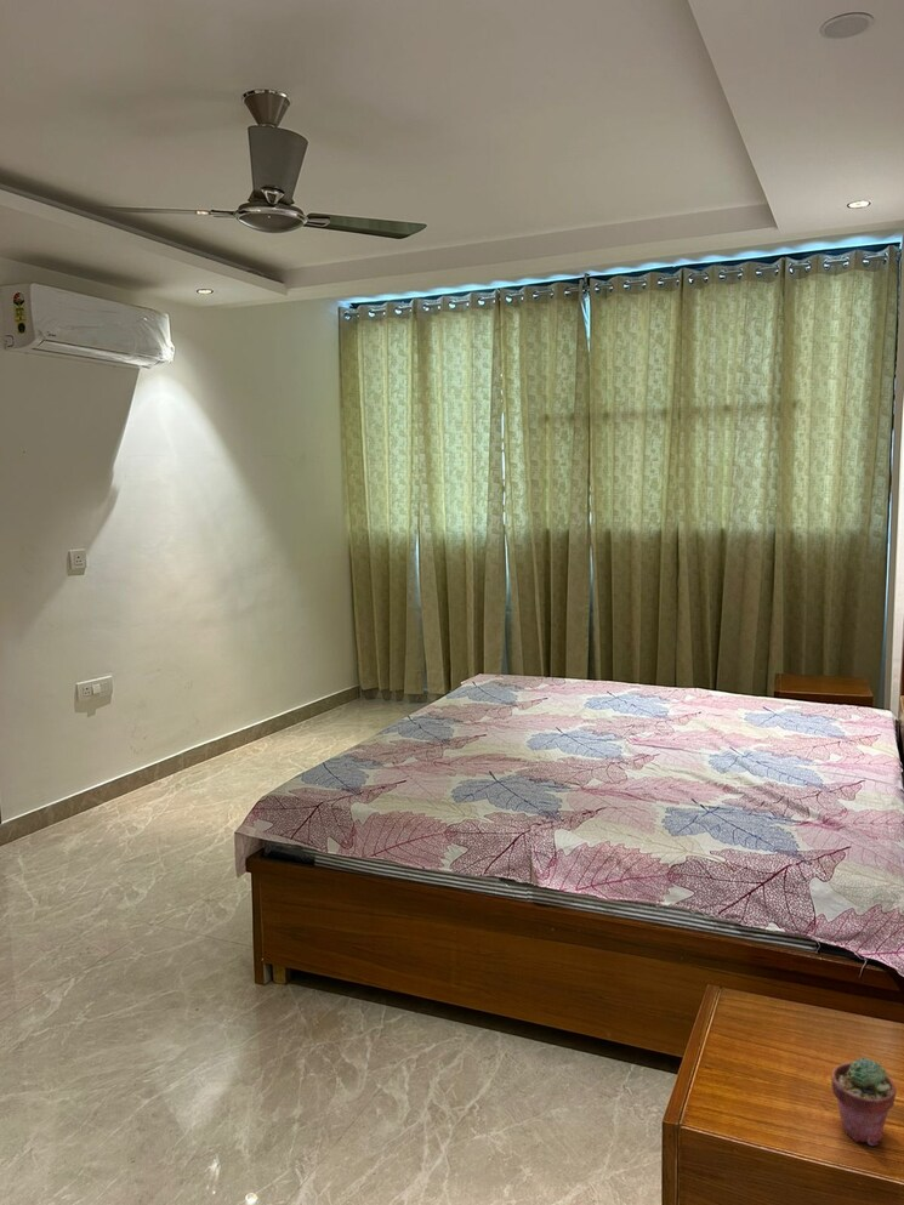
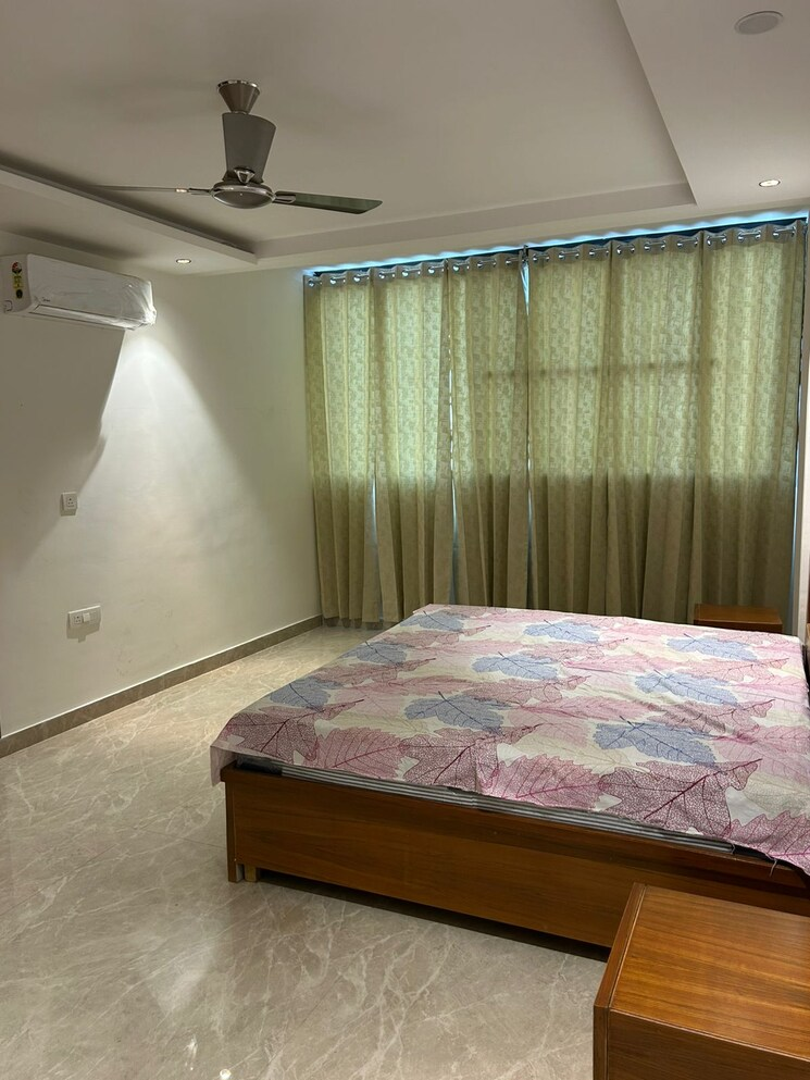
- potted succulent (863, 1095)
